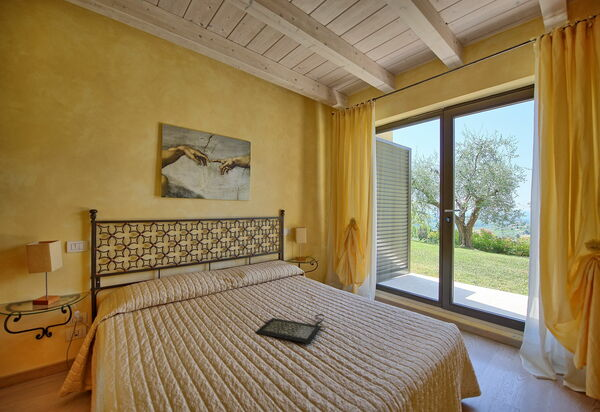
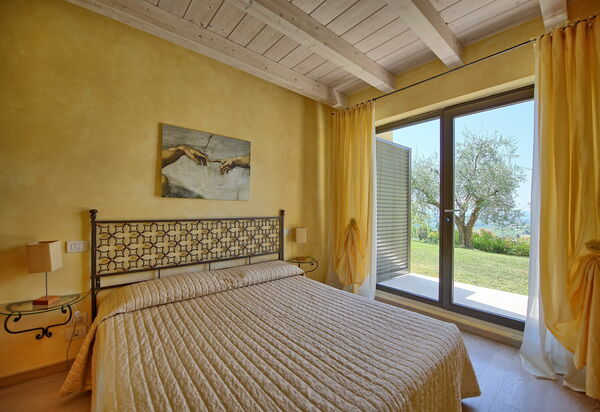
- clutch bag (292, 329)
